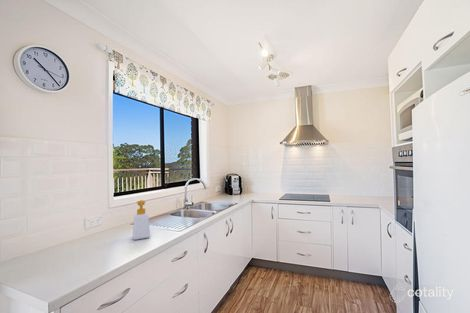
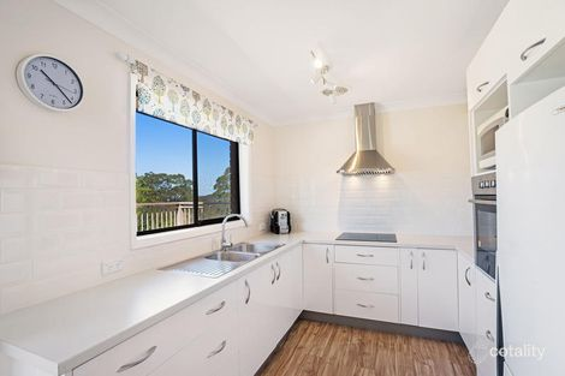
- soap bottle (141, 219)
